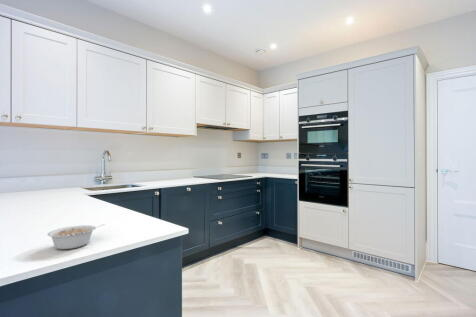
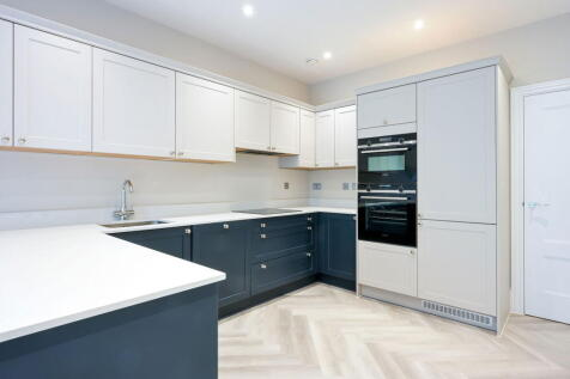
- legume (74, 235)
